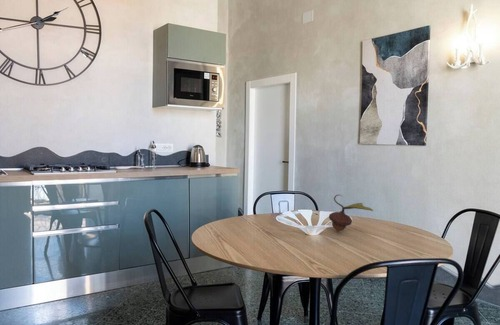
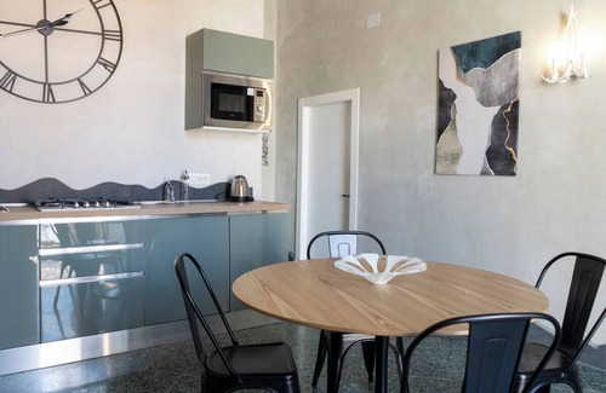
- plant (347, 215)
